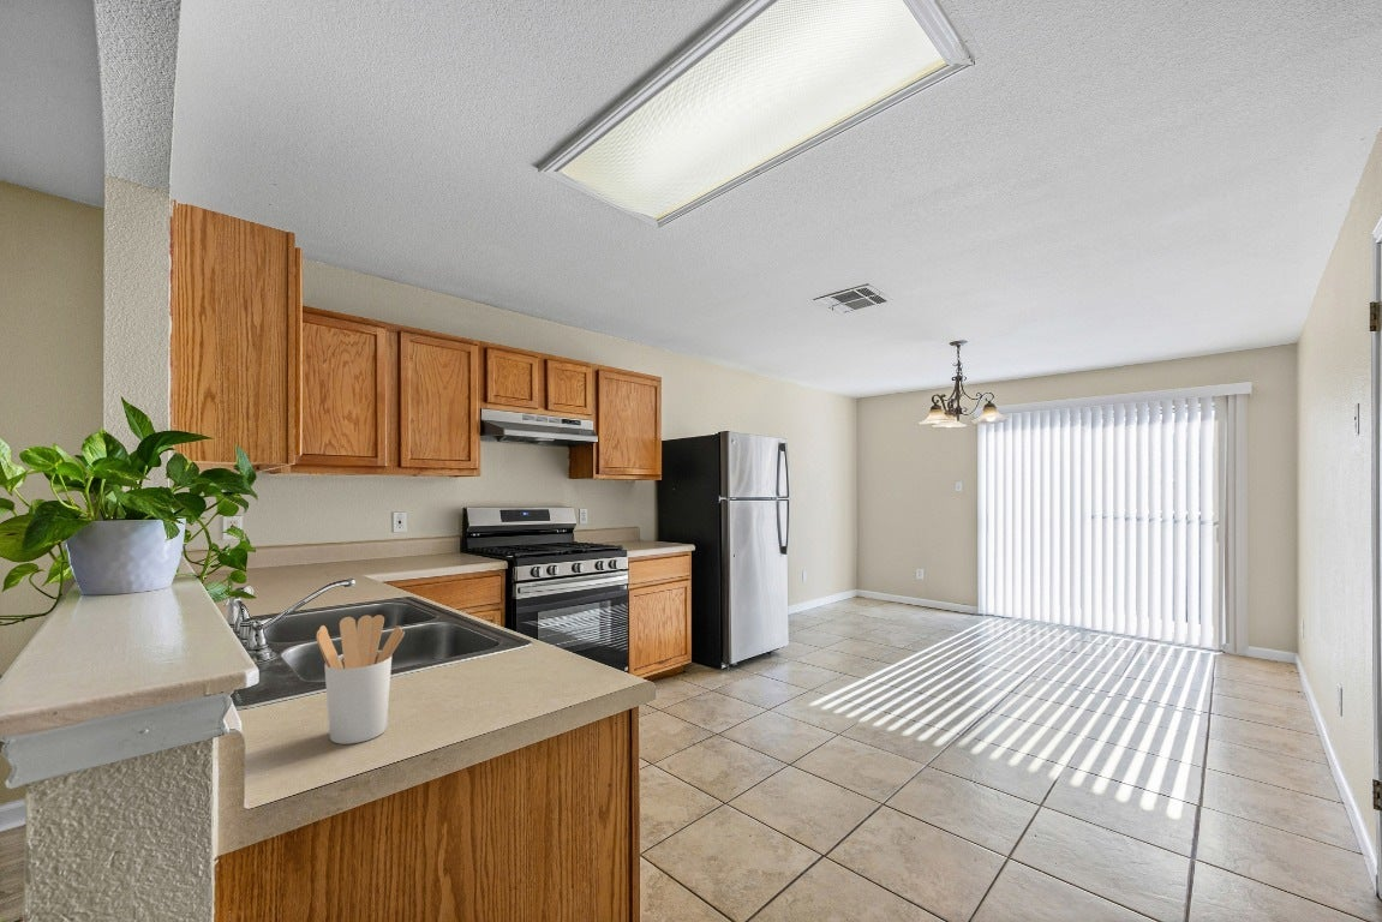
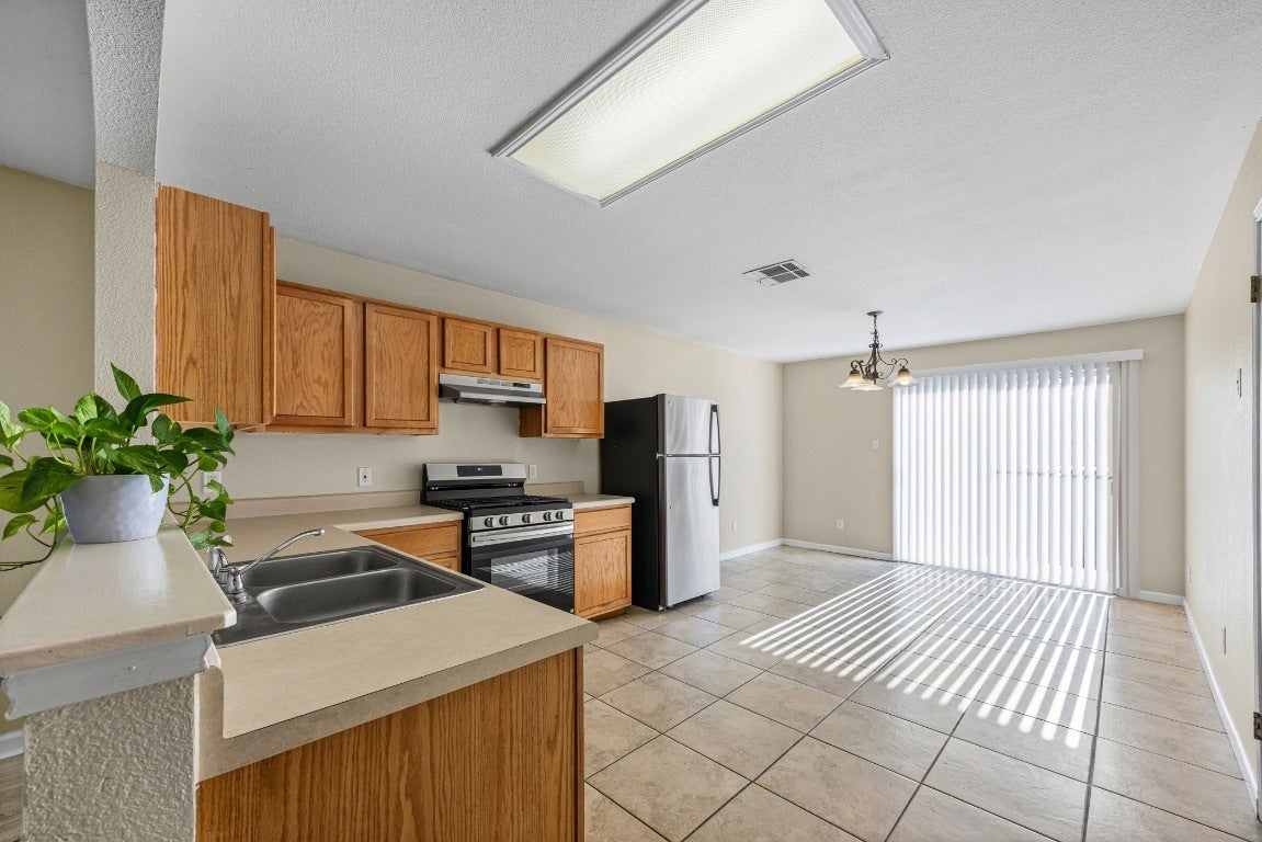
- utensil holder (359, 672)
